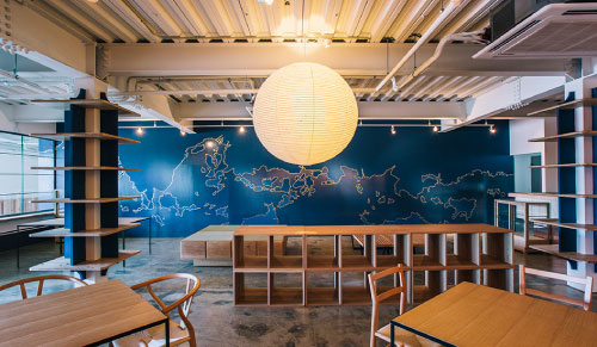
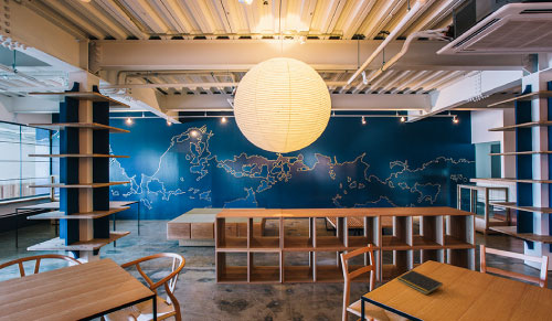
+ notepad (418, 281)
